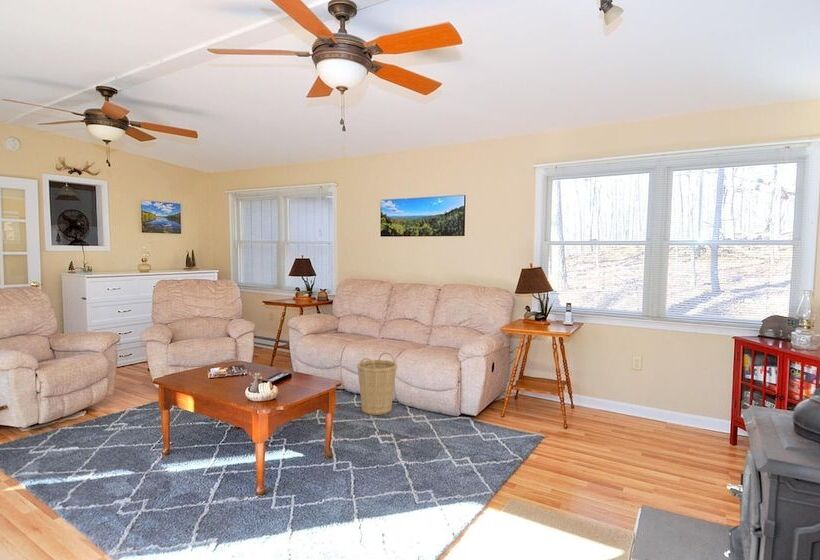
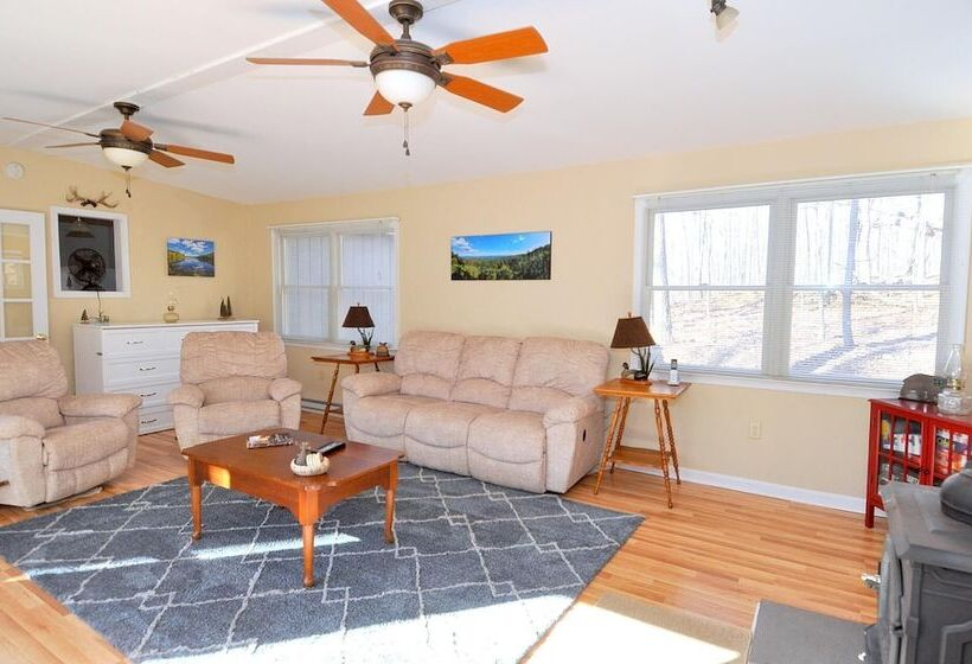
- basket (376, 382)
